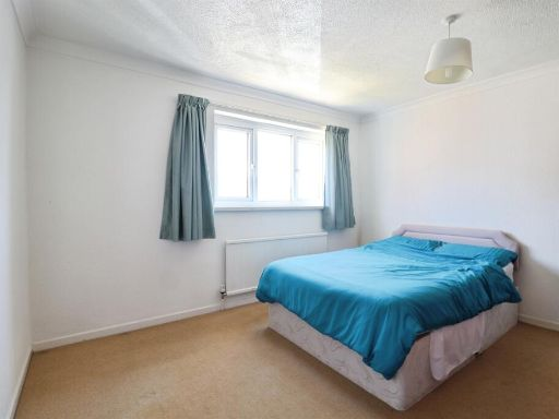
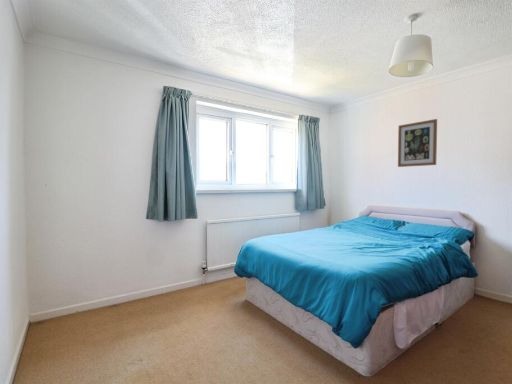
+ wall art (416, 144)
